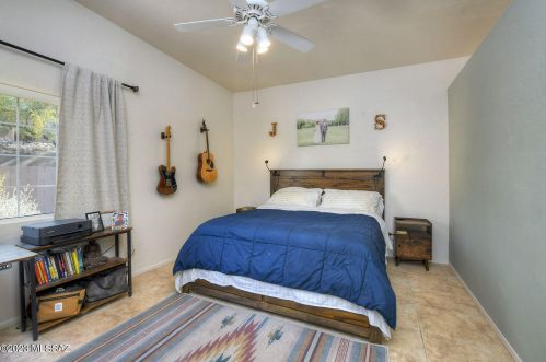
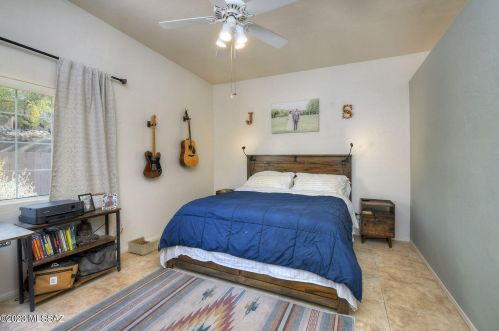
+ storage bin (143, 245)
